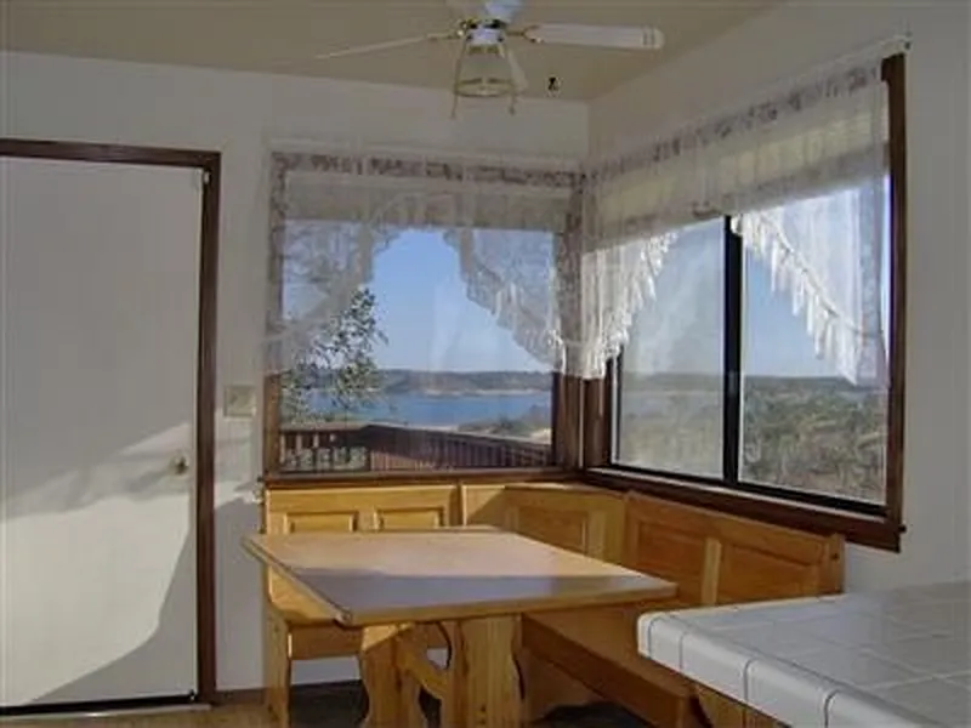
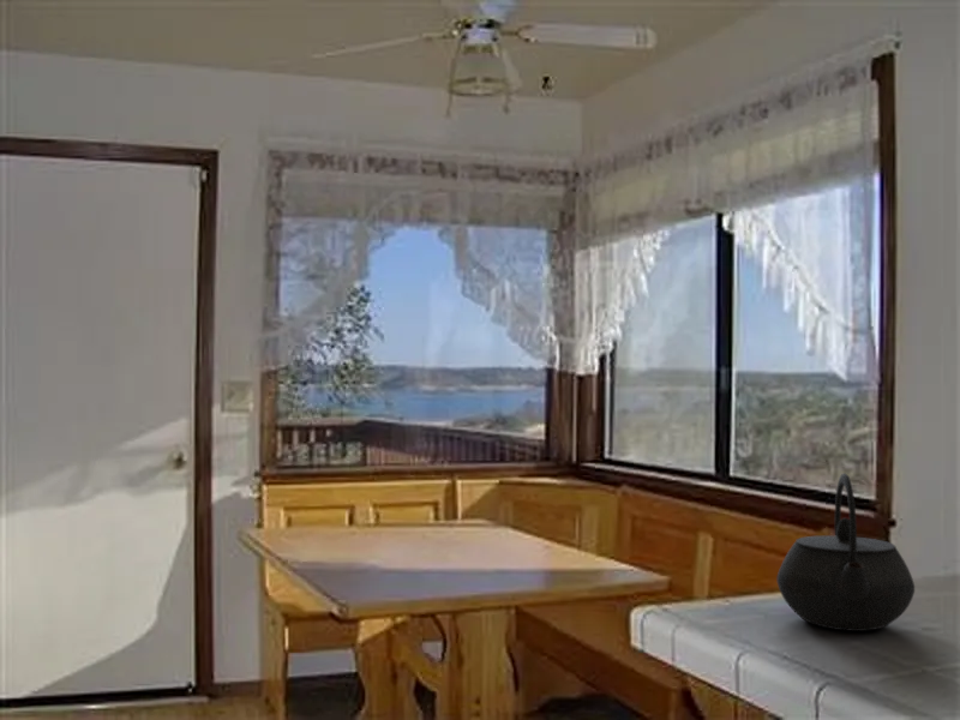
+ kettle (846, 548)
